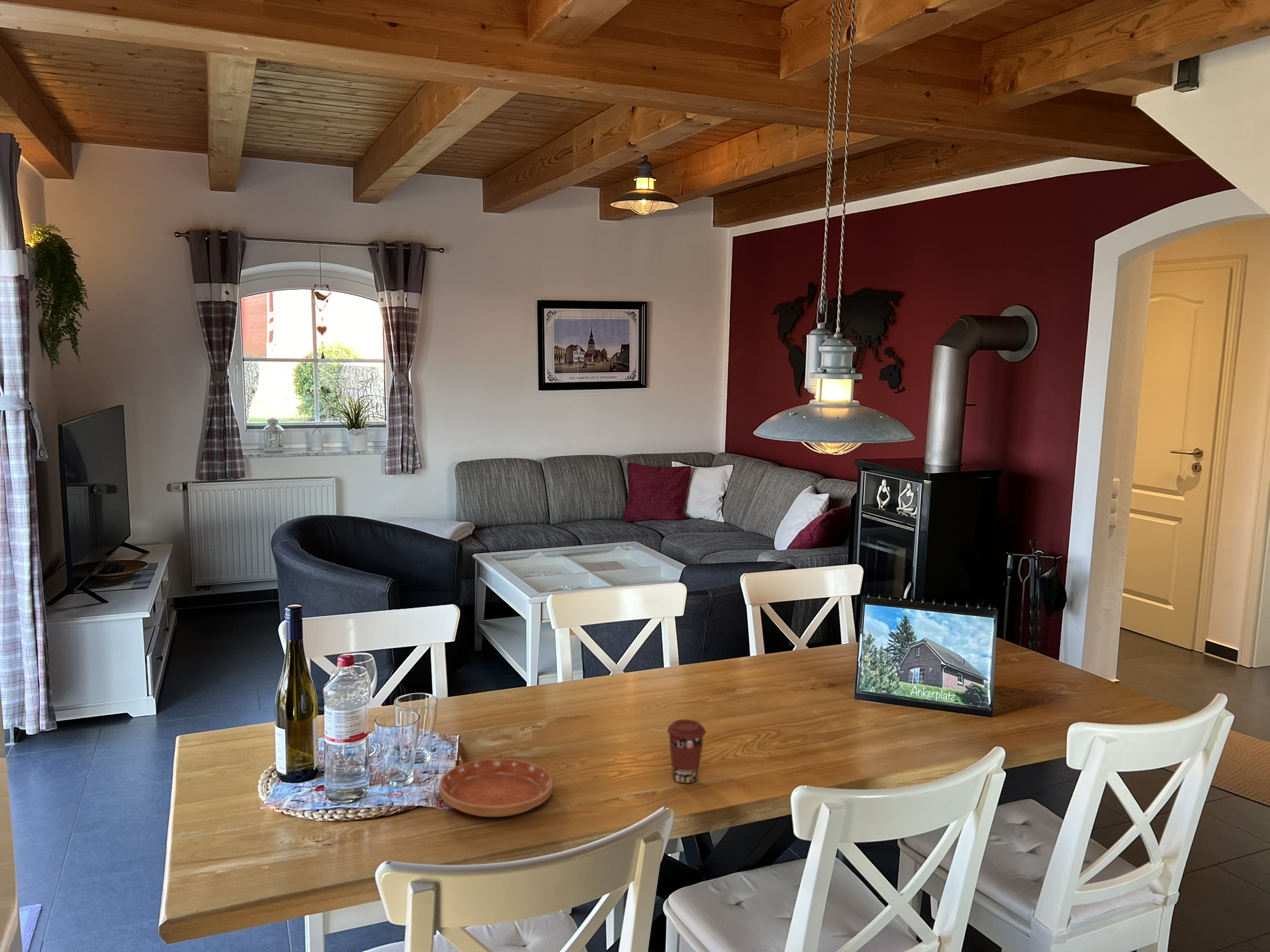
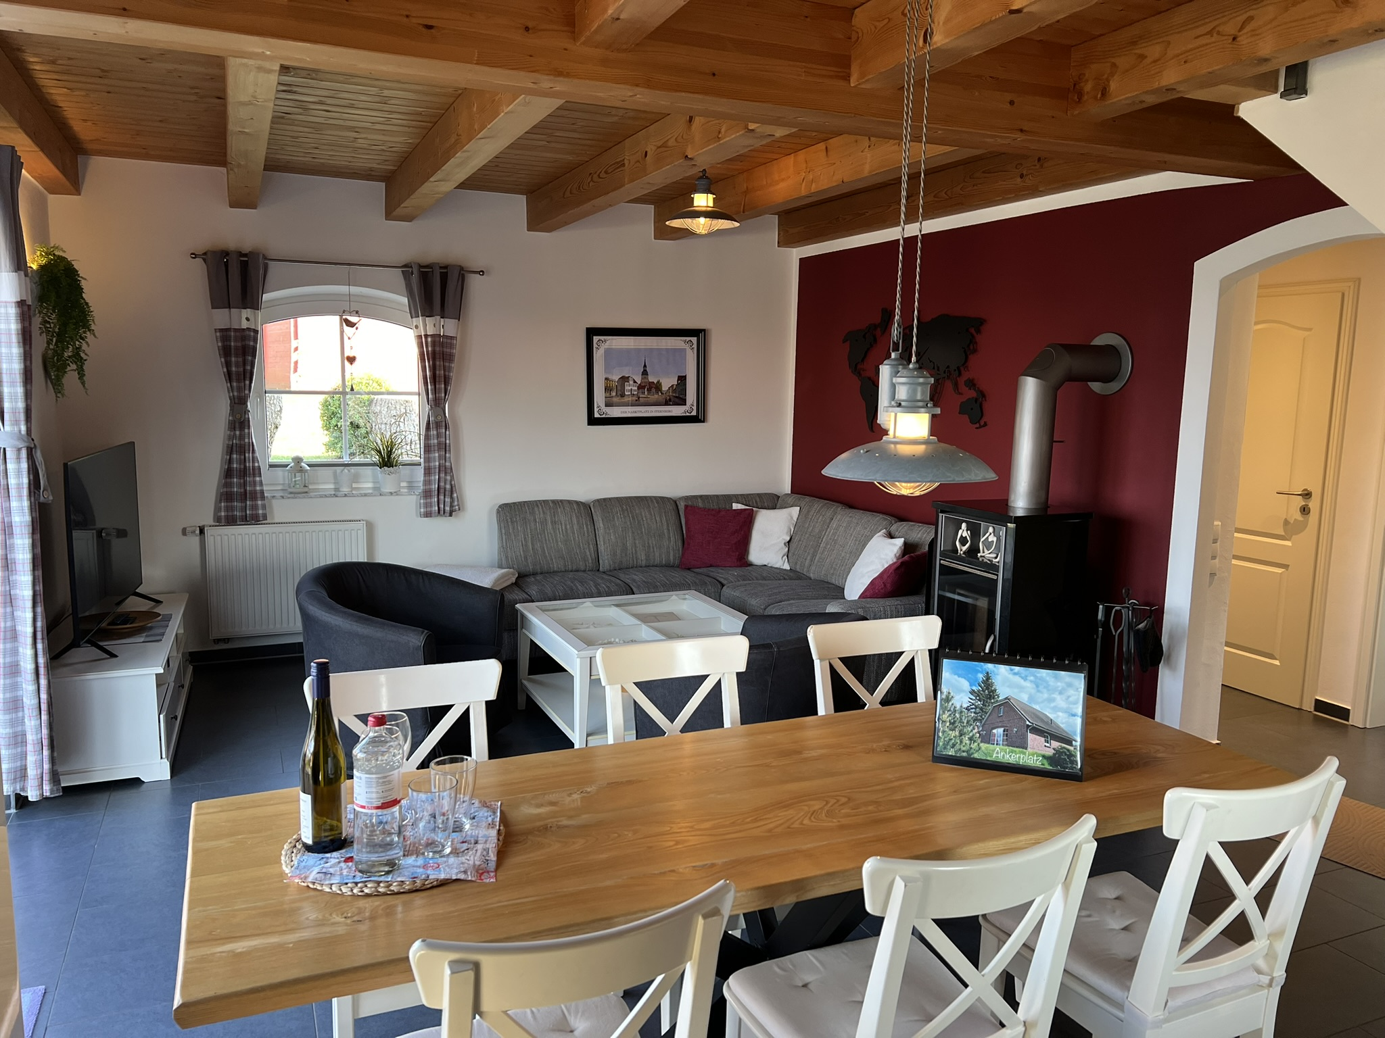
- saucer (496, 788)
- coffee cup (685, 751)
